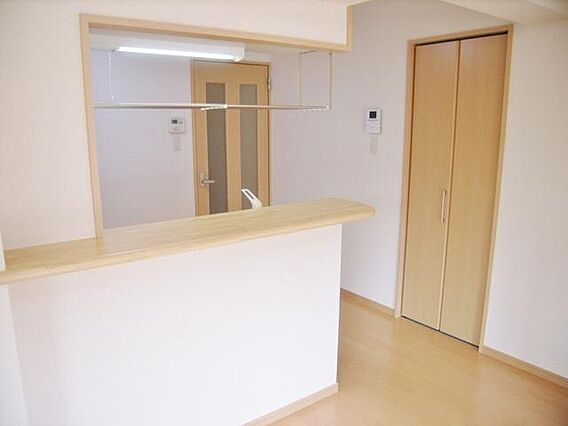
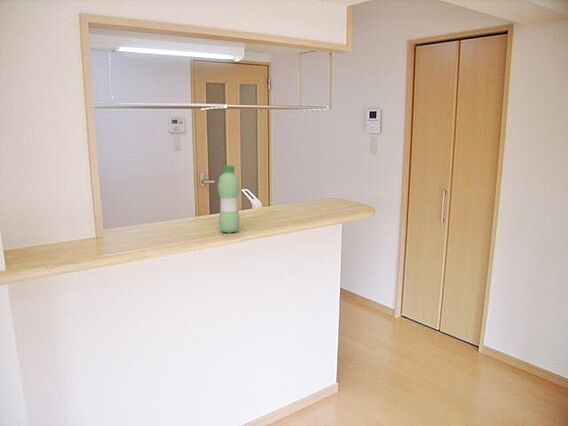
+ water bottle (228, 199)
